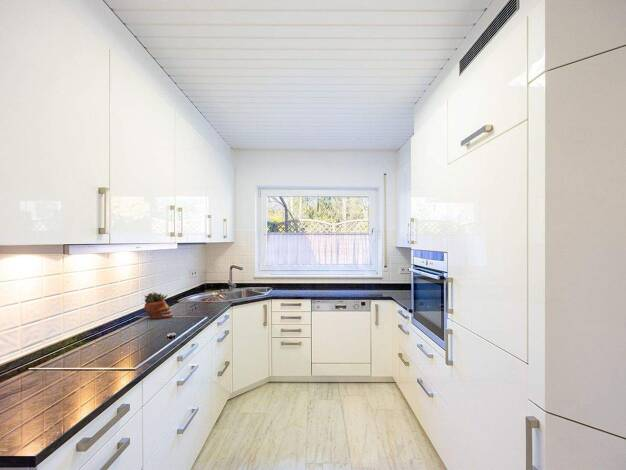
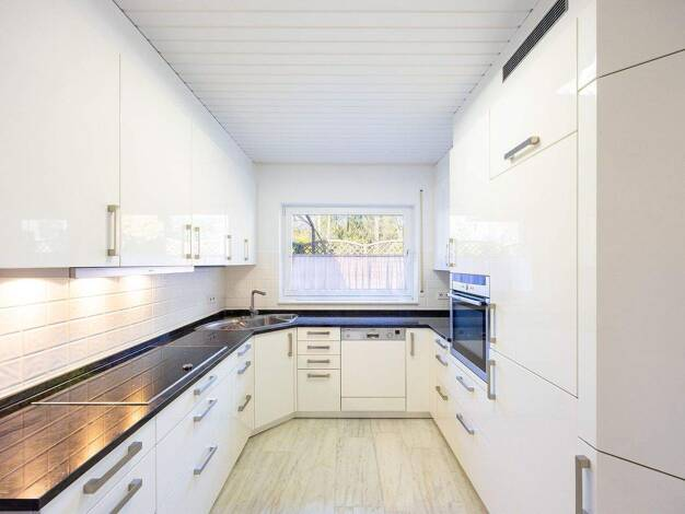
- succulent planter (158, 304)
